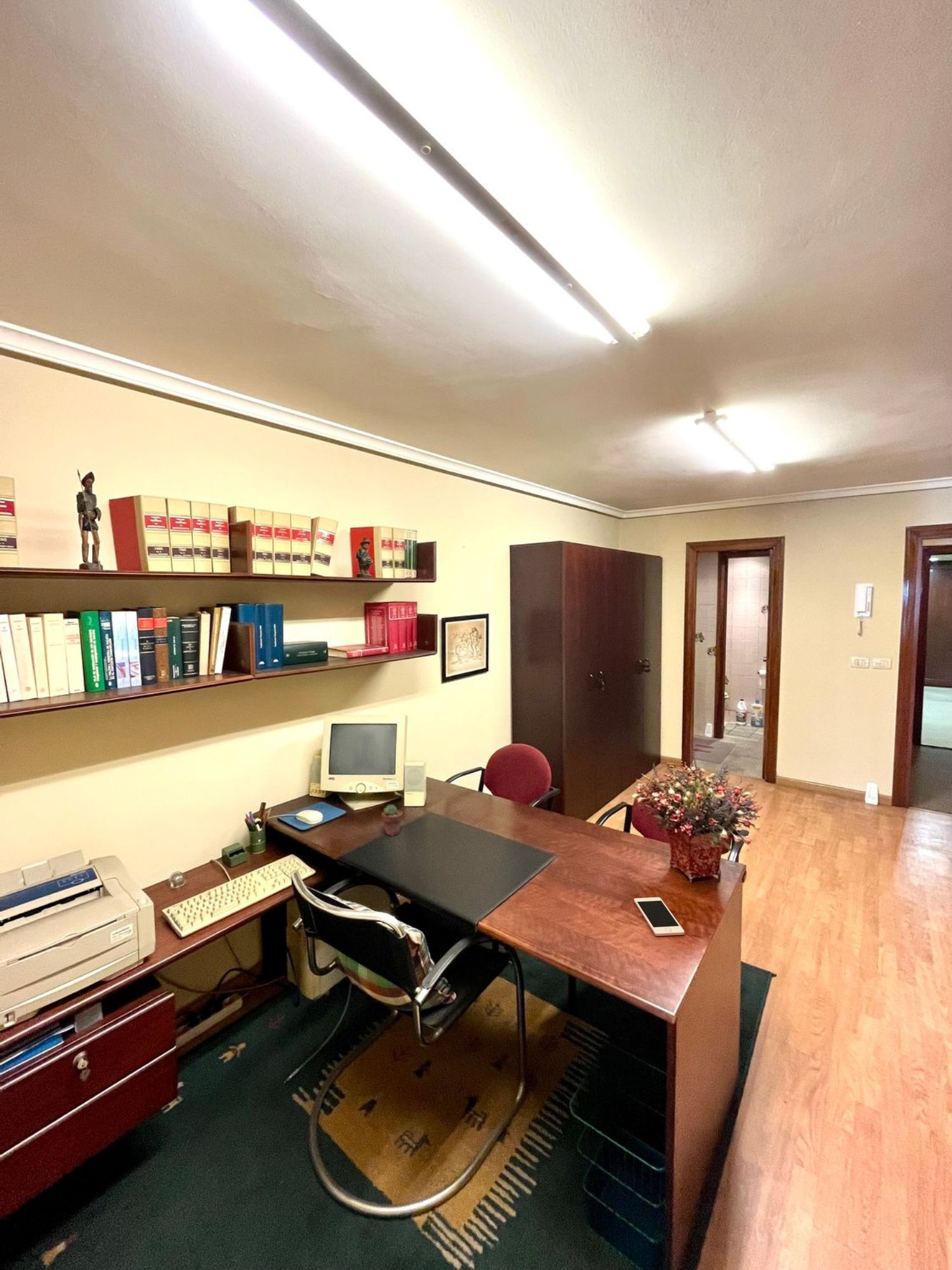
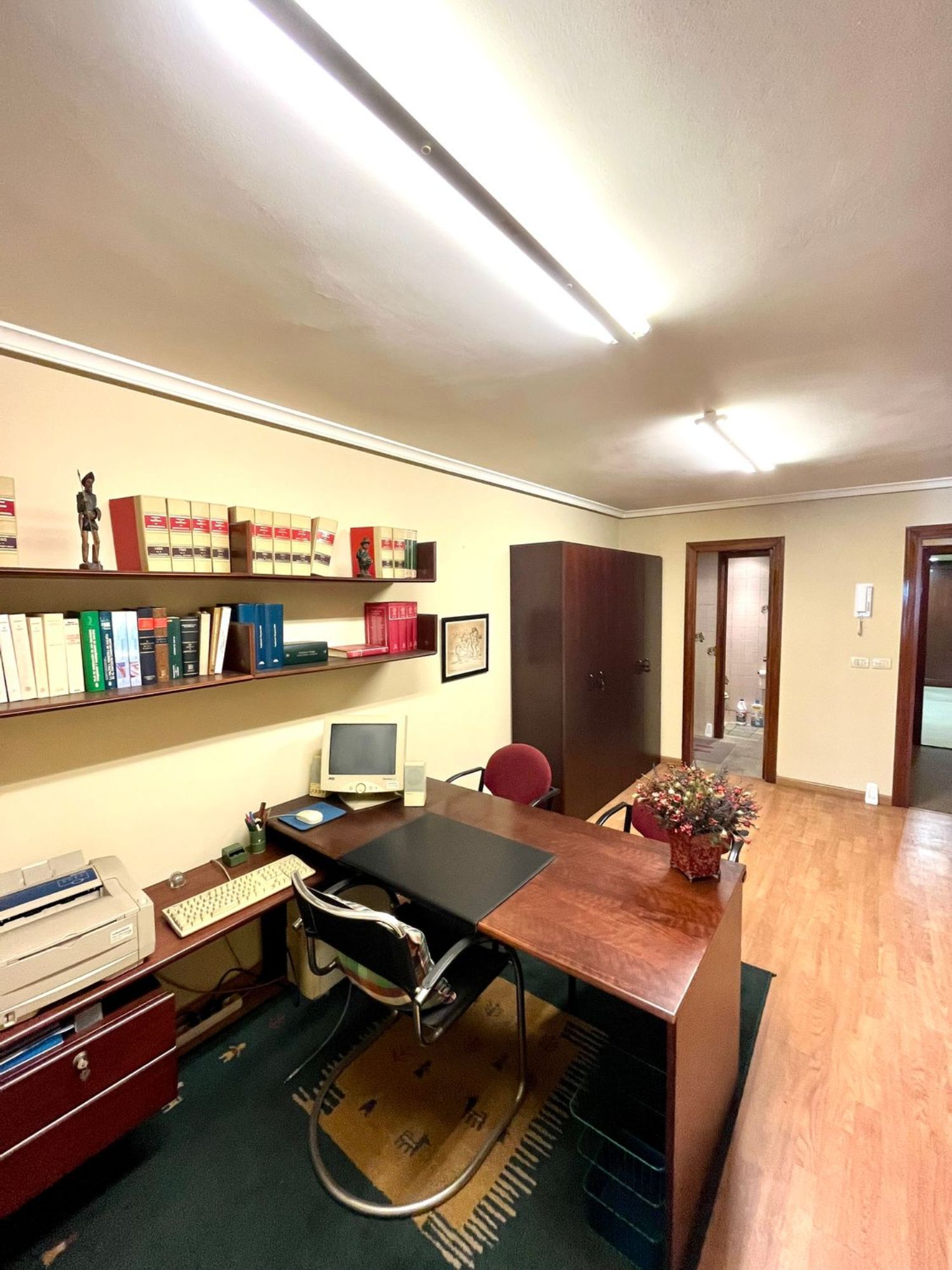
- cell phone (658, 915)
- potted succulent (392, 819)
